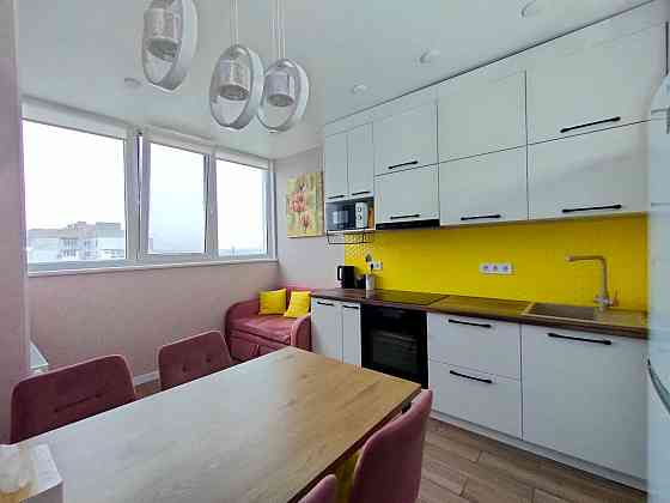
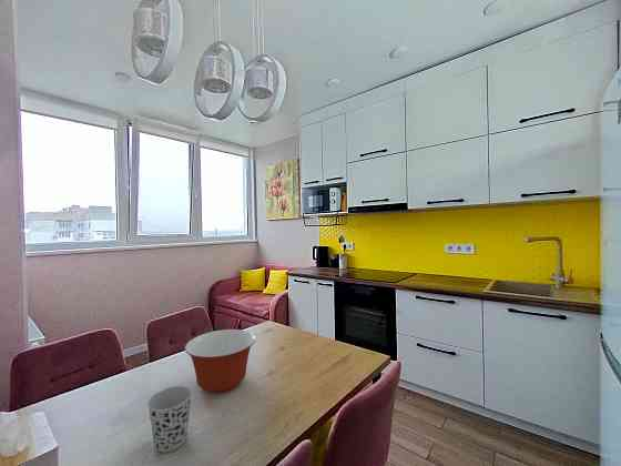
+ cup (171, 418)
+ mixing bowl (222, 362)
